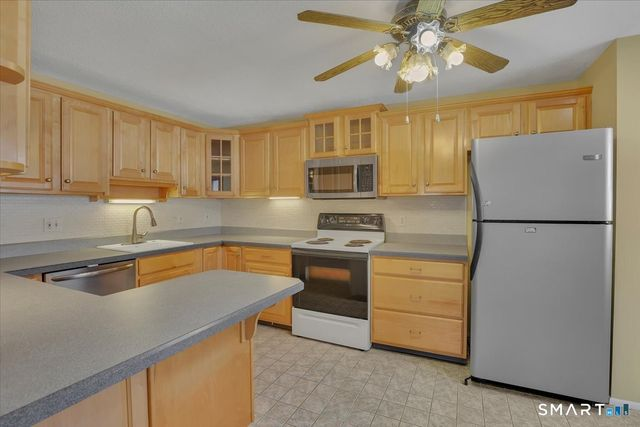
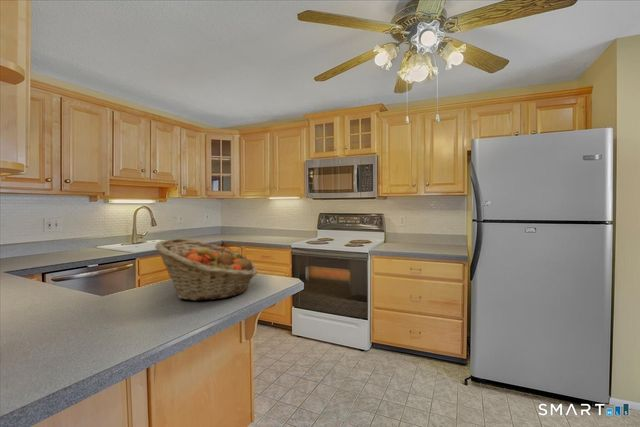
+ fruit basket (209, 264)
